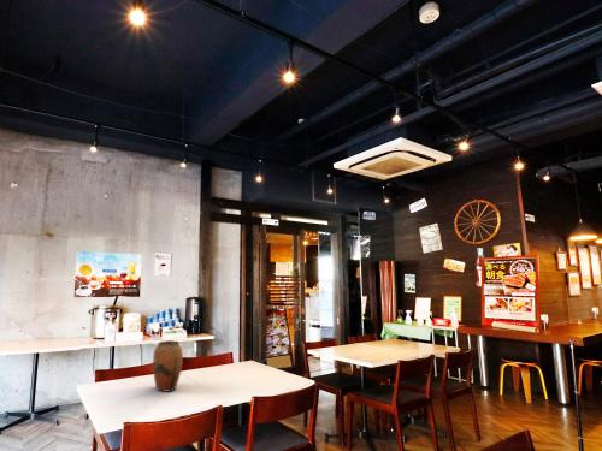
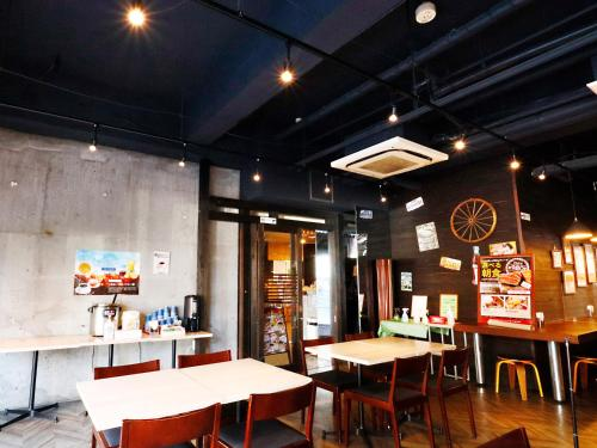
- vase (167, 364)
